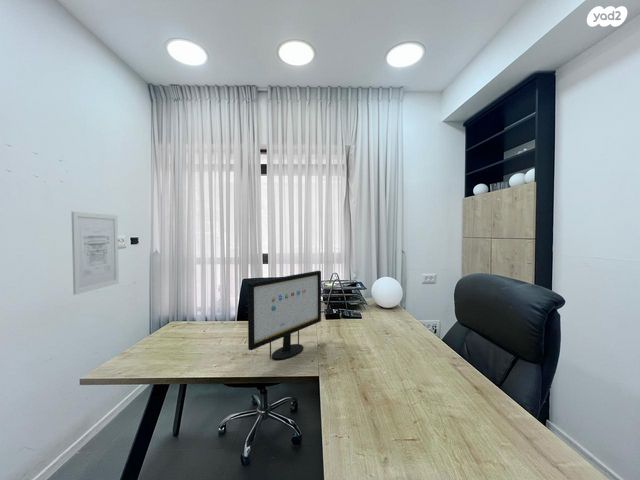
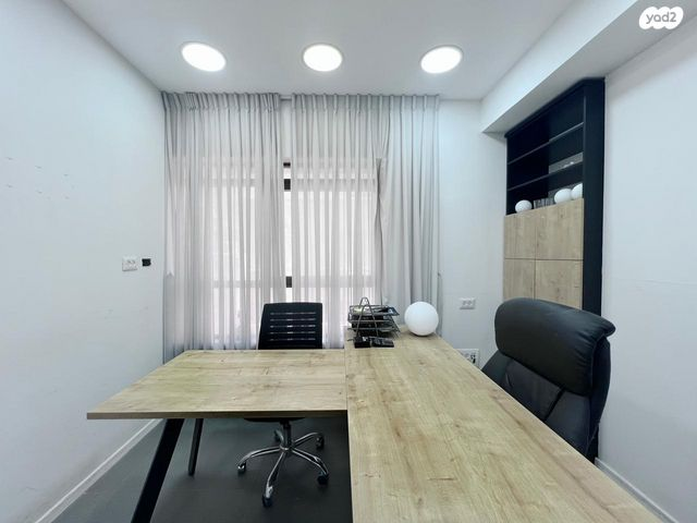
- wall art (97, 251)
- computer monitor (289, 314)
